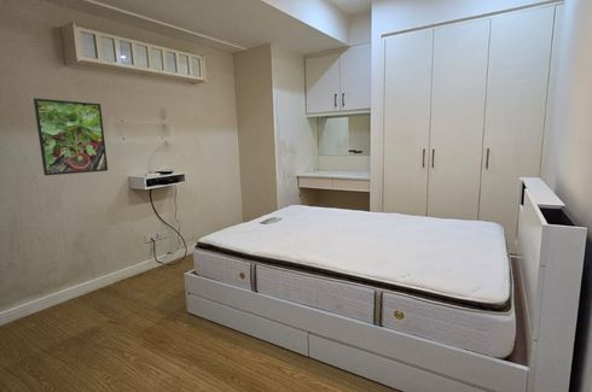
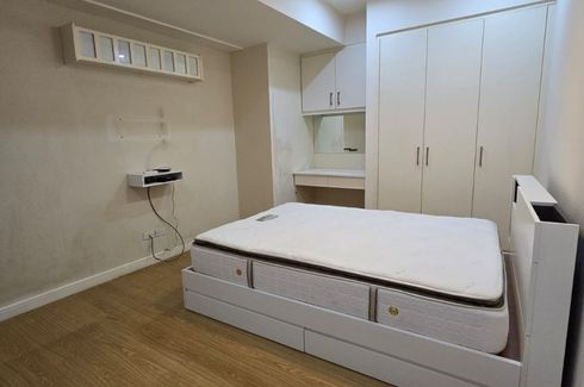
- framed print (74, 138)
